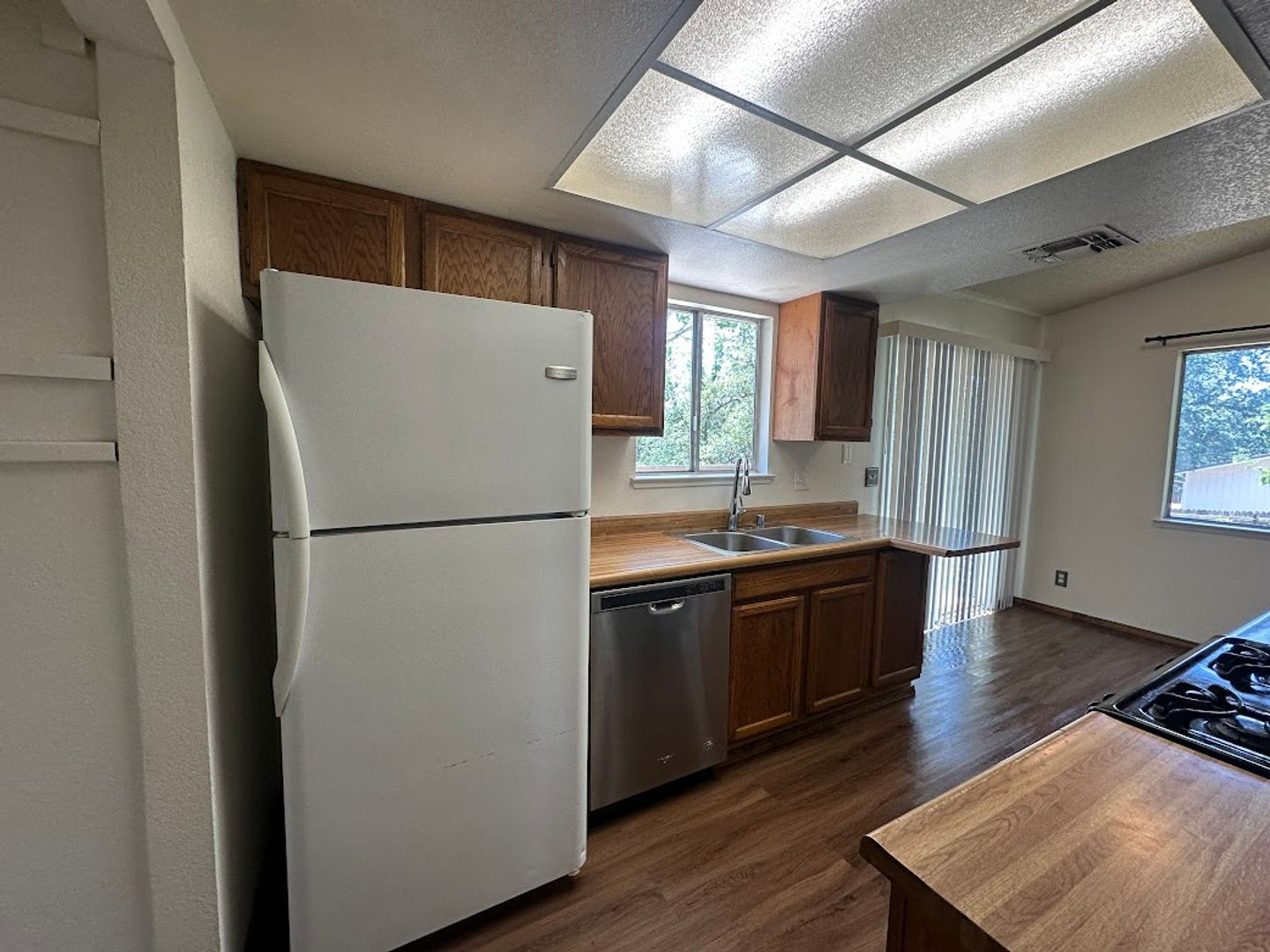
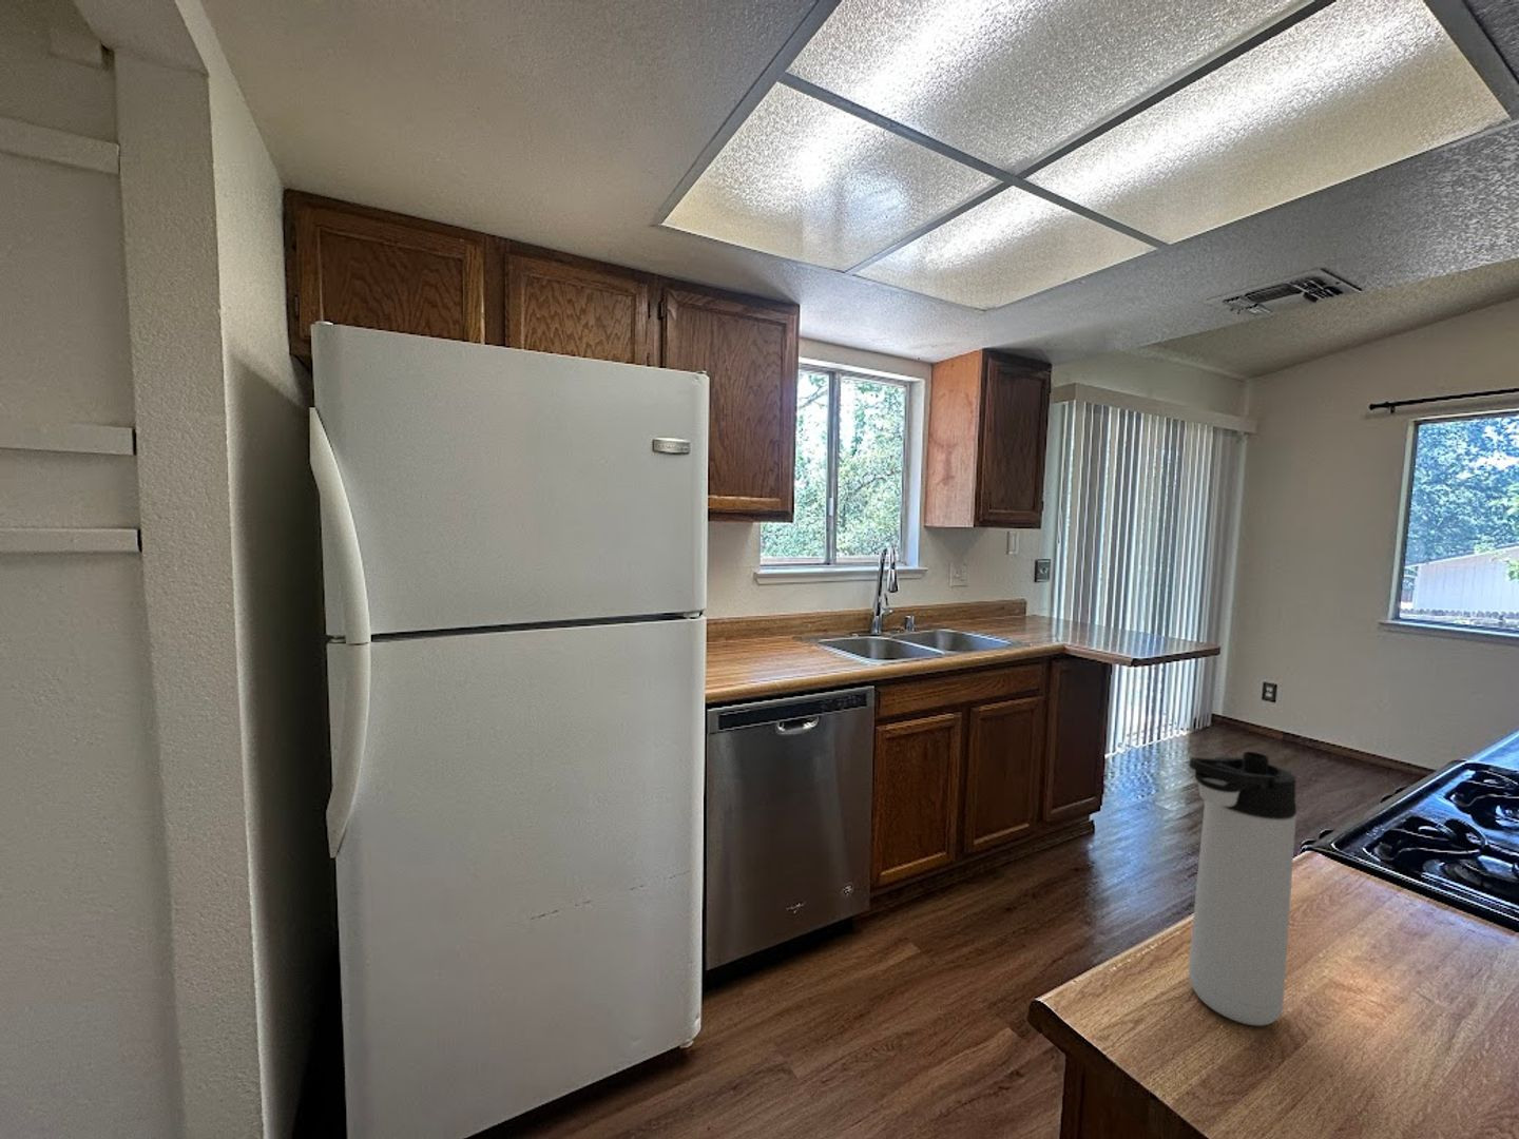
+ thermos bottle (1231, 883)
